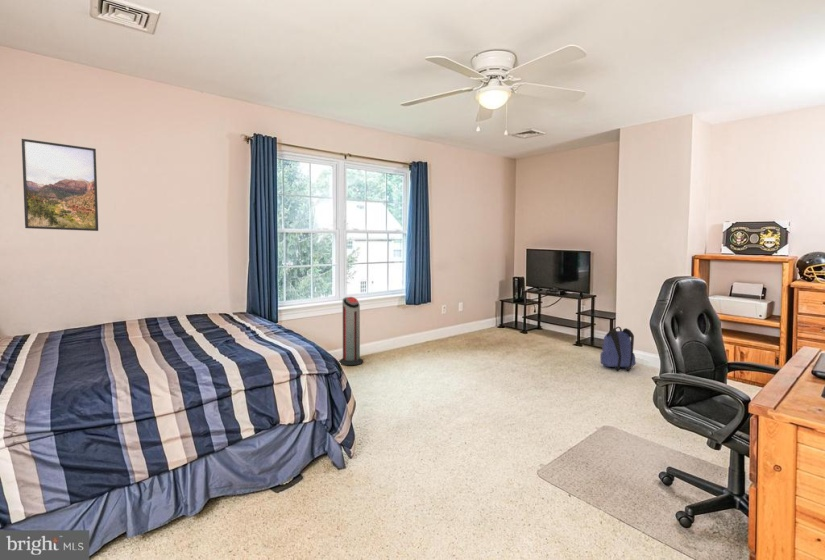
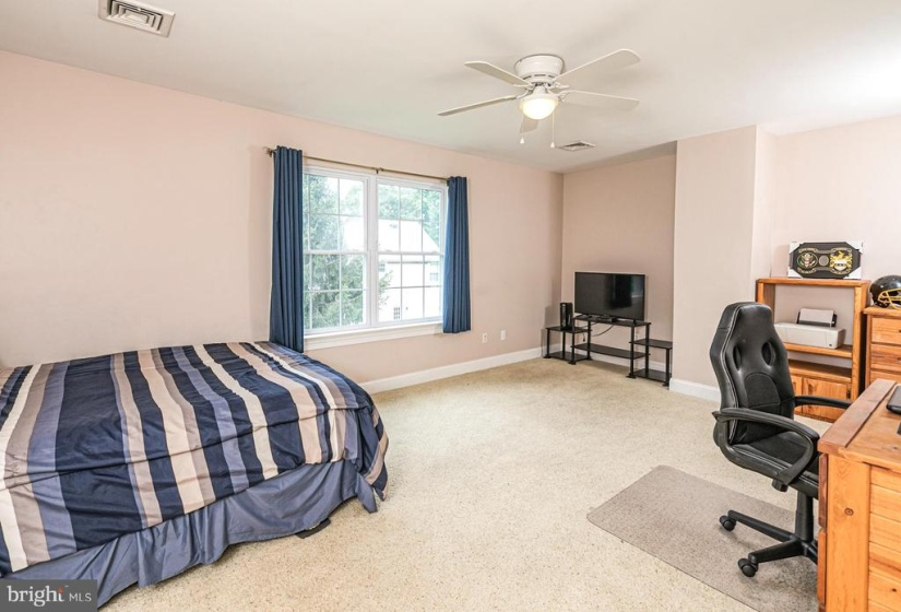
- air purifier (351, 329)
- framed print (61, 187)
- backpack (620, 348)
